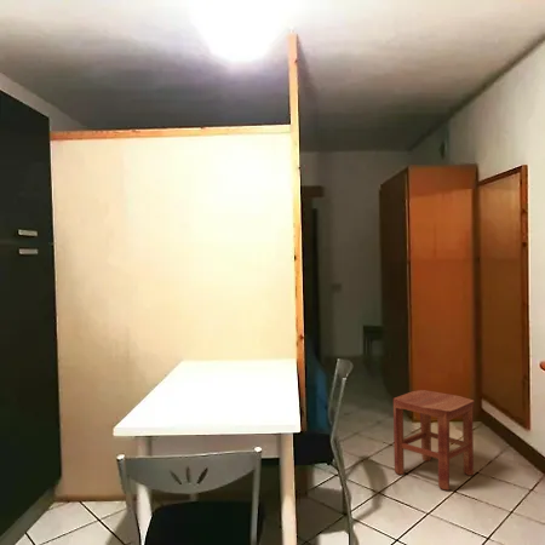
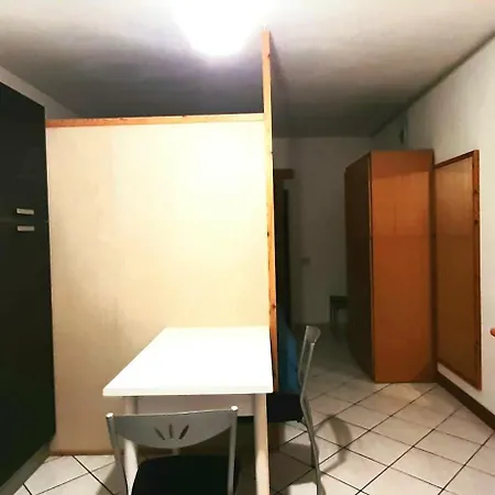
- stool (434, 435)
